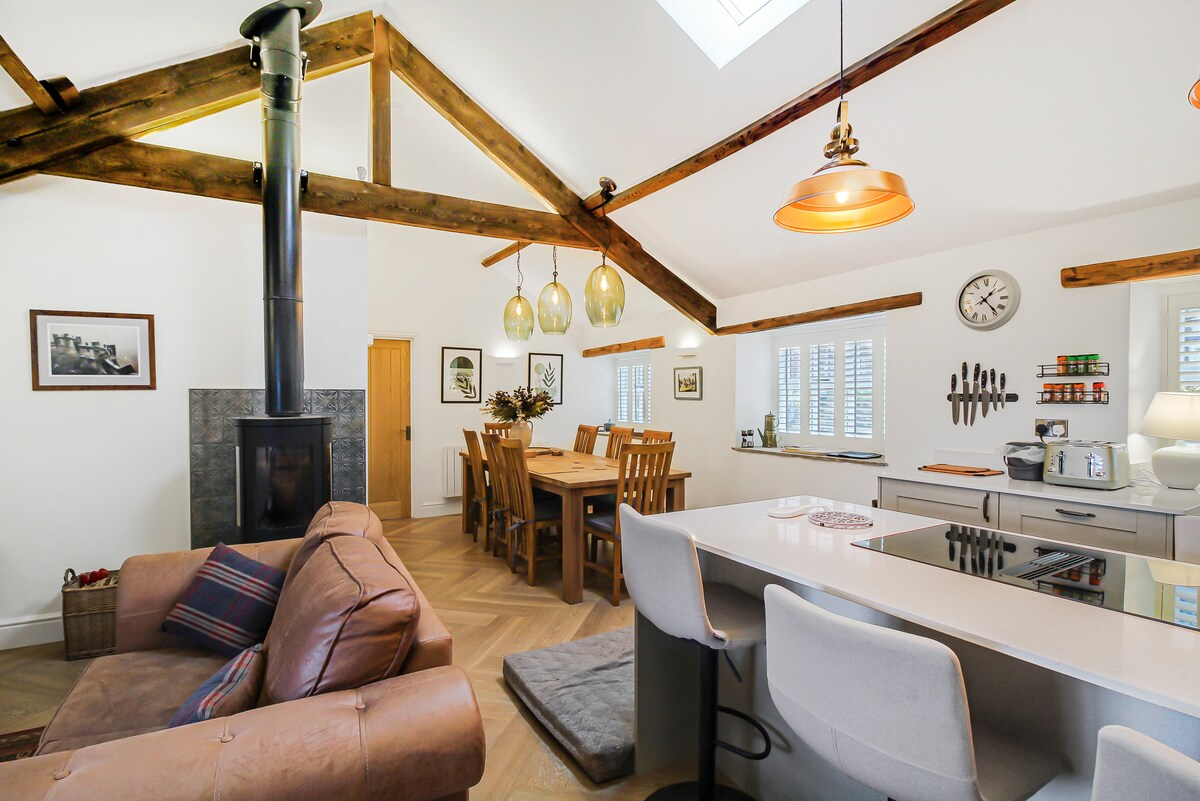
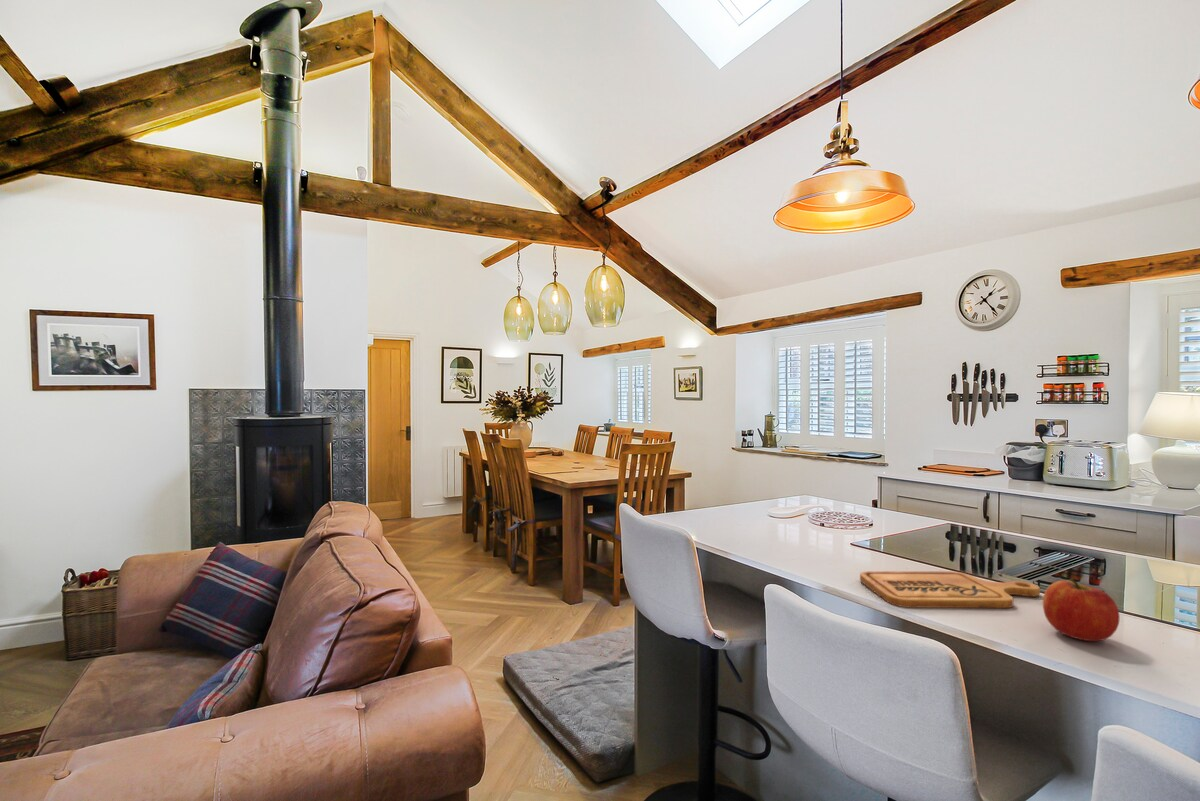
+ apple (1079, 607)
+ cutting board (954, 588)
